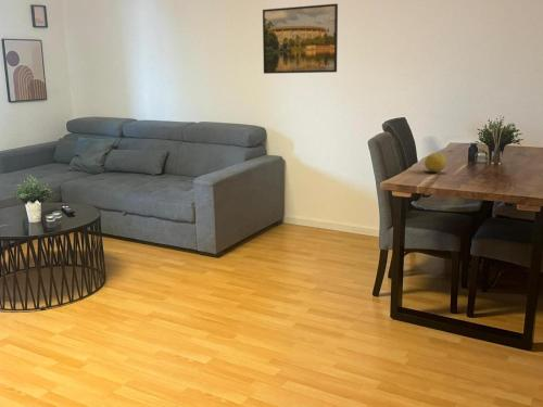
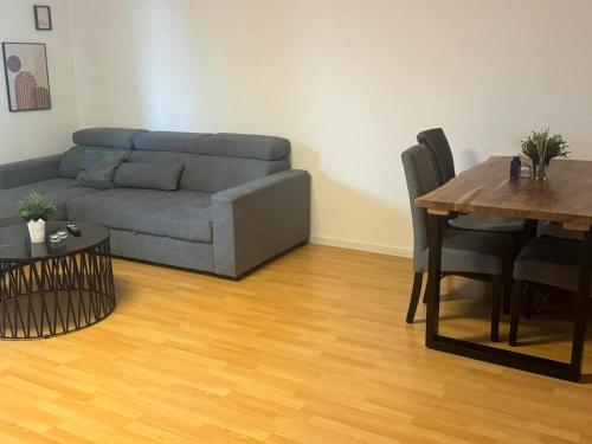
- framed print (299, 40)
- fruit (434, 163)
